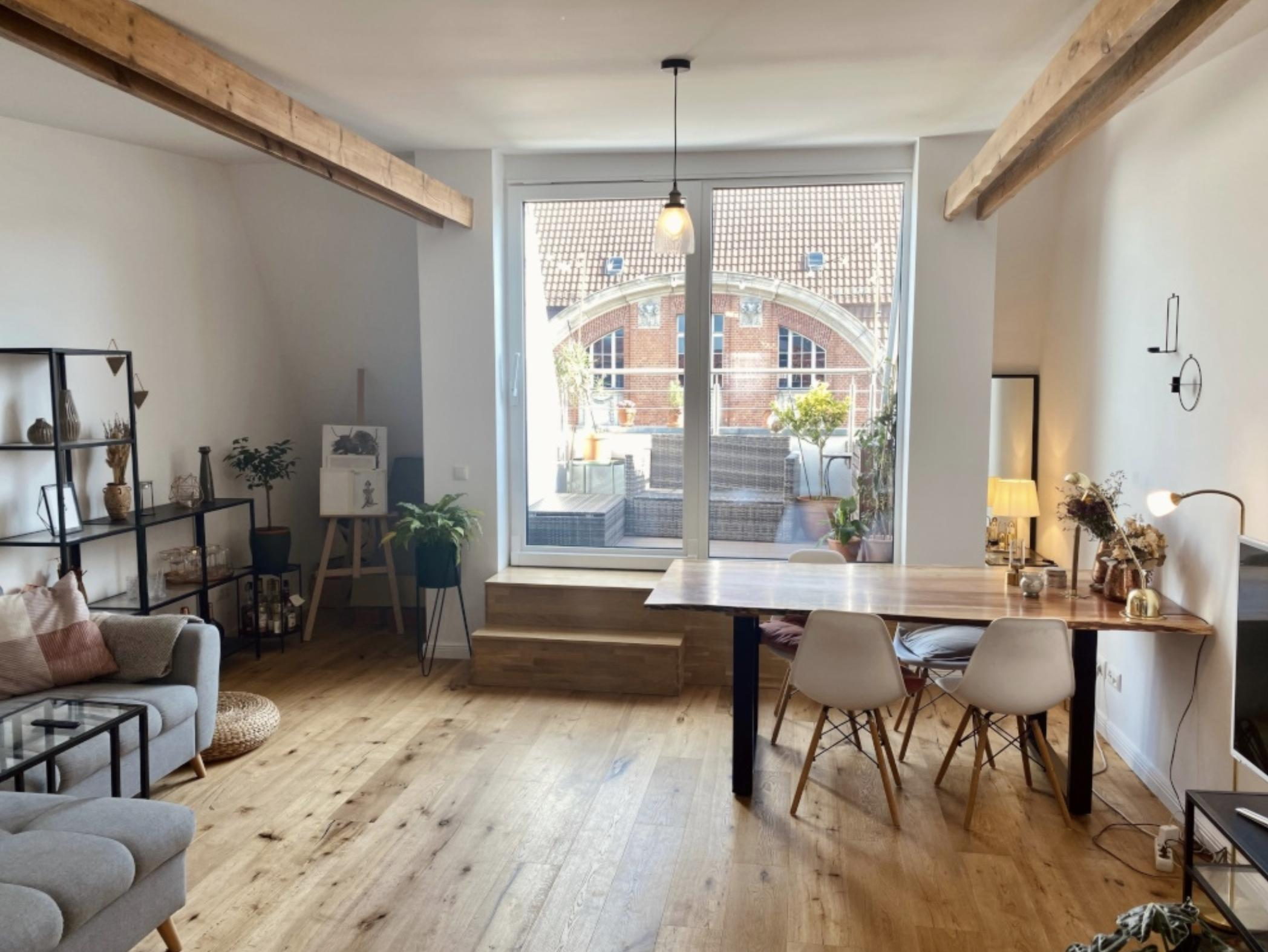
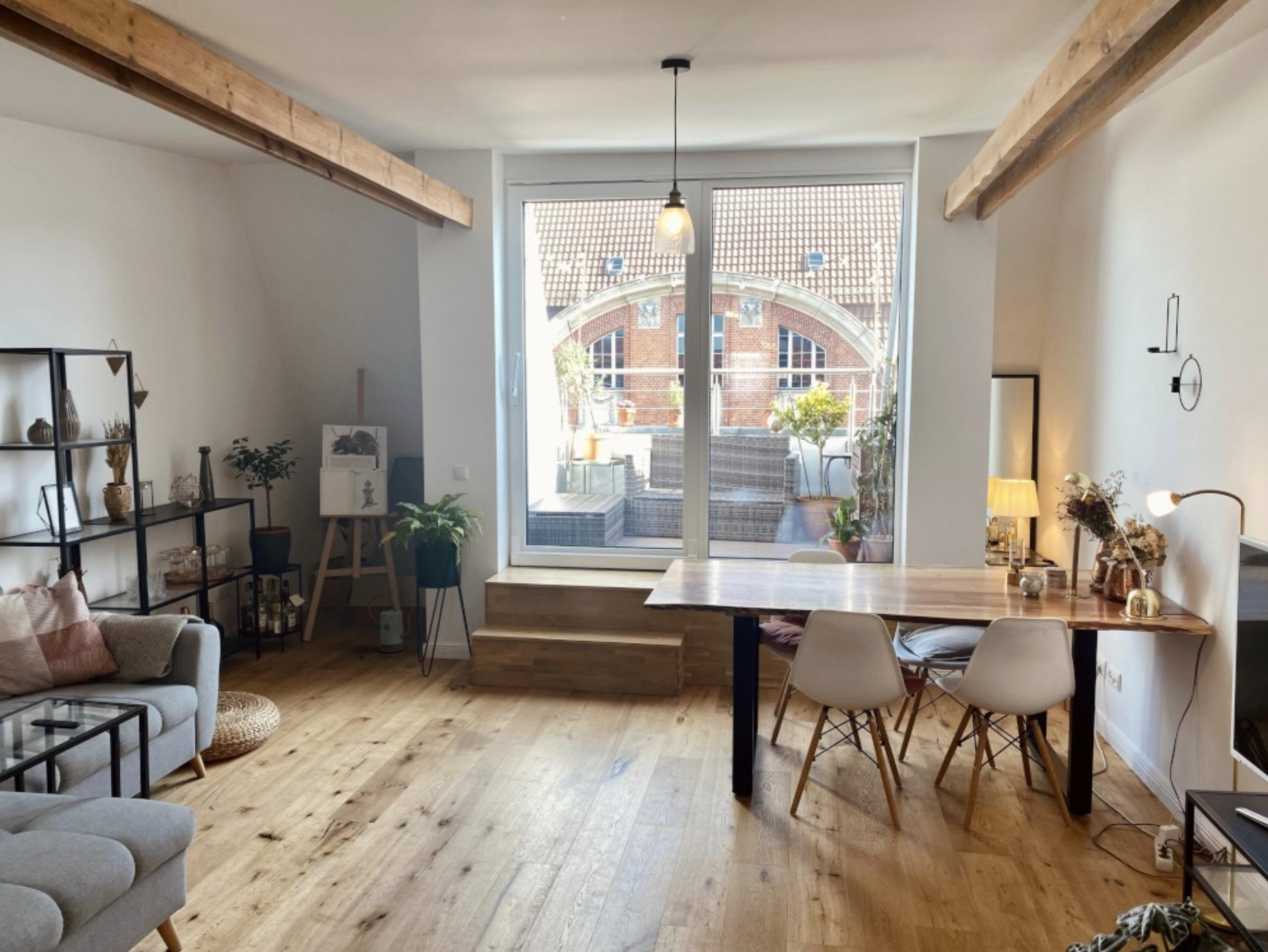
+ watering can (391, 622)
